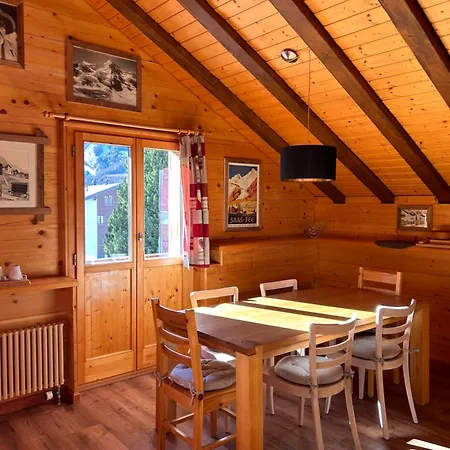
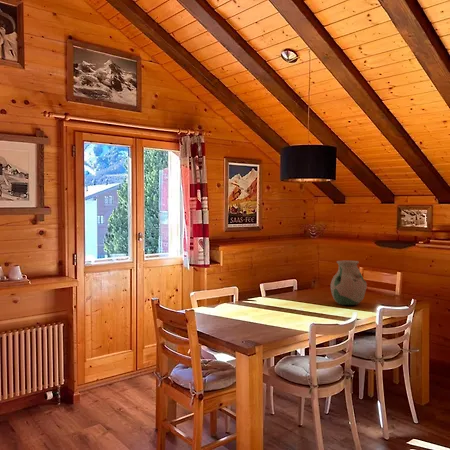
+ vase (348, 282)
